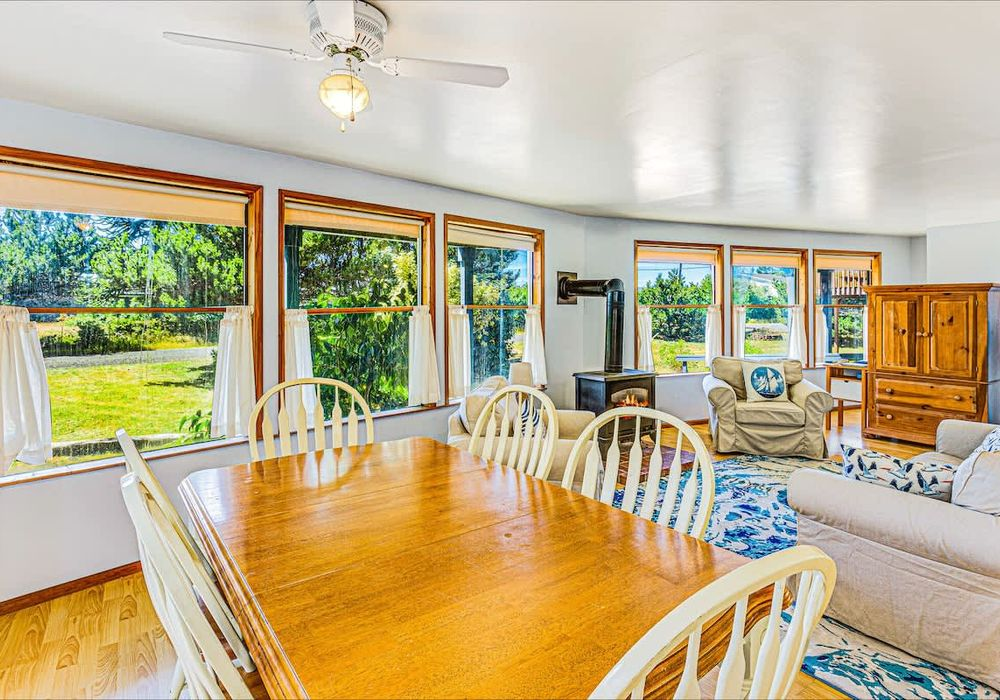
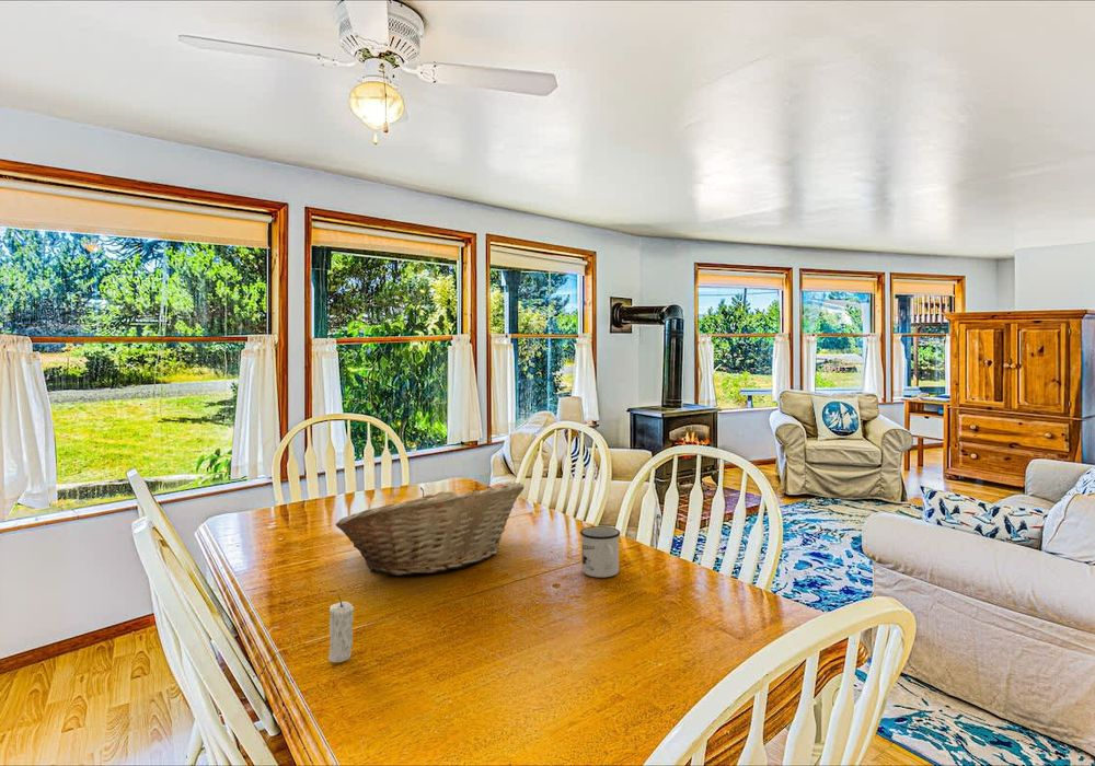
+ fruit basket (435, 519)
+ candle (341, 625)
+ mug (602, 553)
